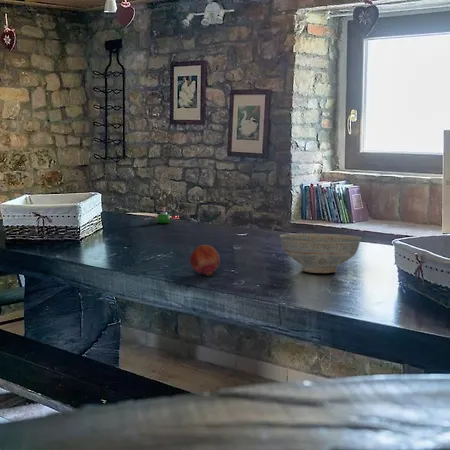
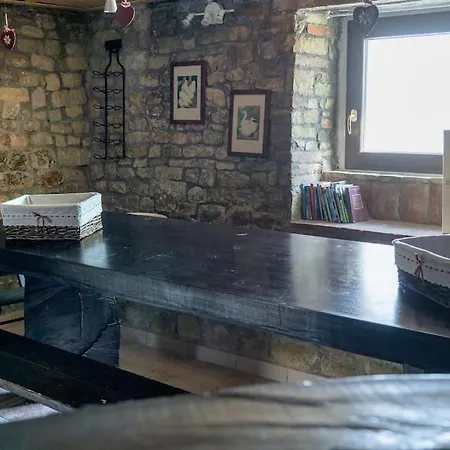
- fruit (205, 259)
- candle (167, 214)
- decorative bowl (319, 253)
